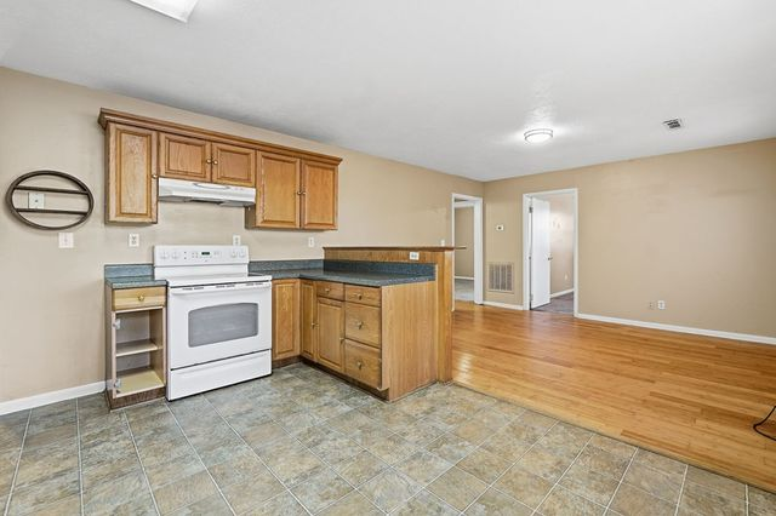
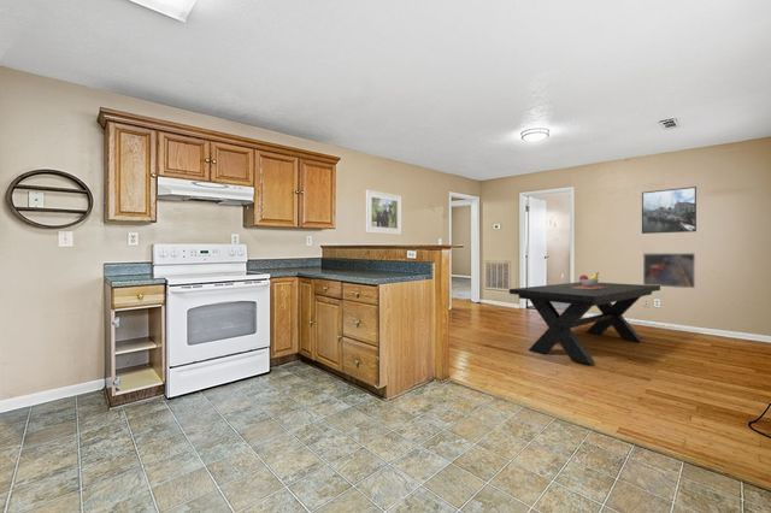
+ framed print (667, 211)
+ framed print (667, 270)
+ dining table (588, 308)
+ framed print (384, 213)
